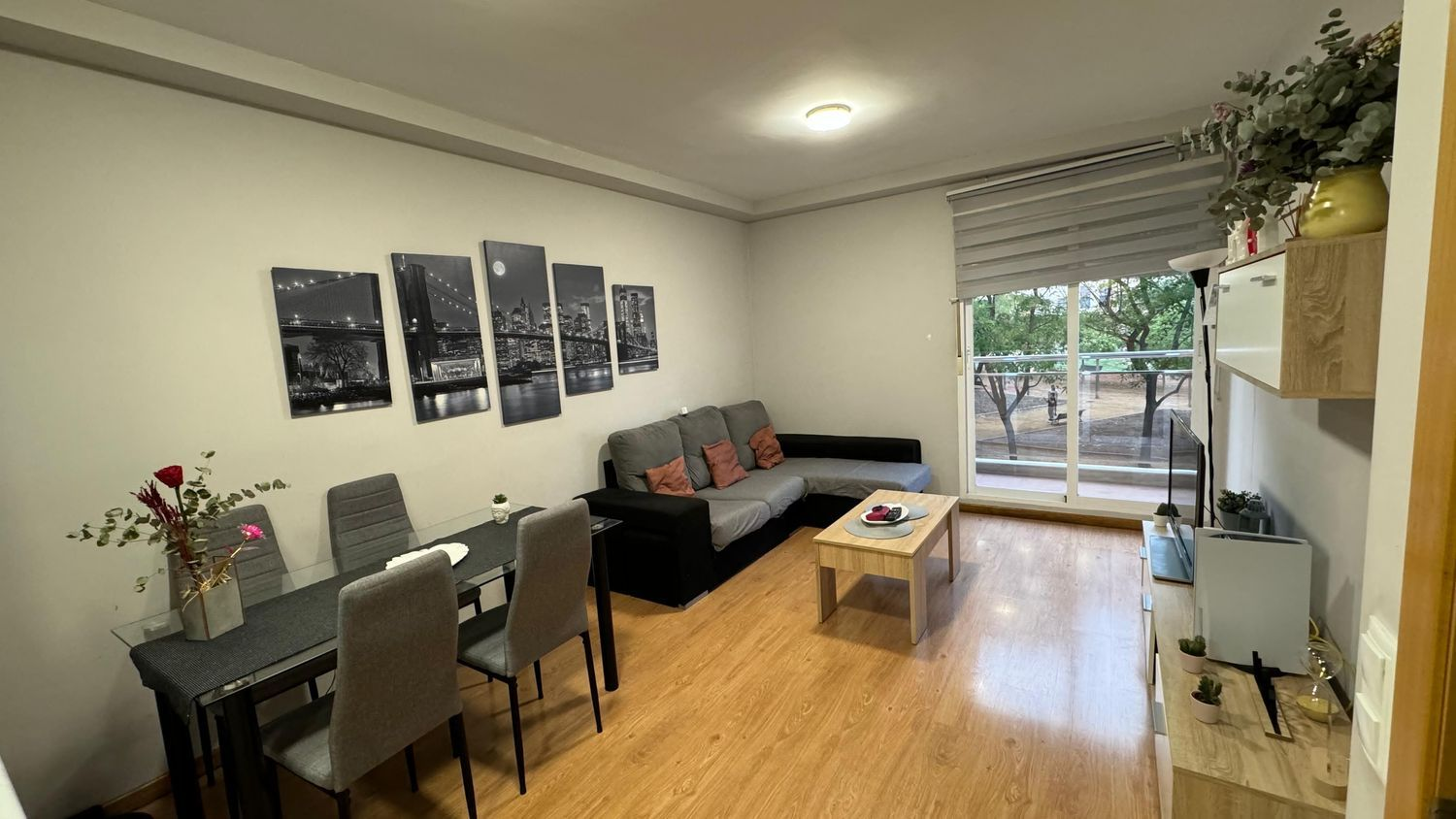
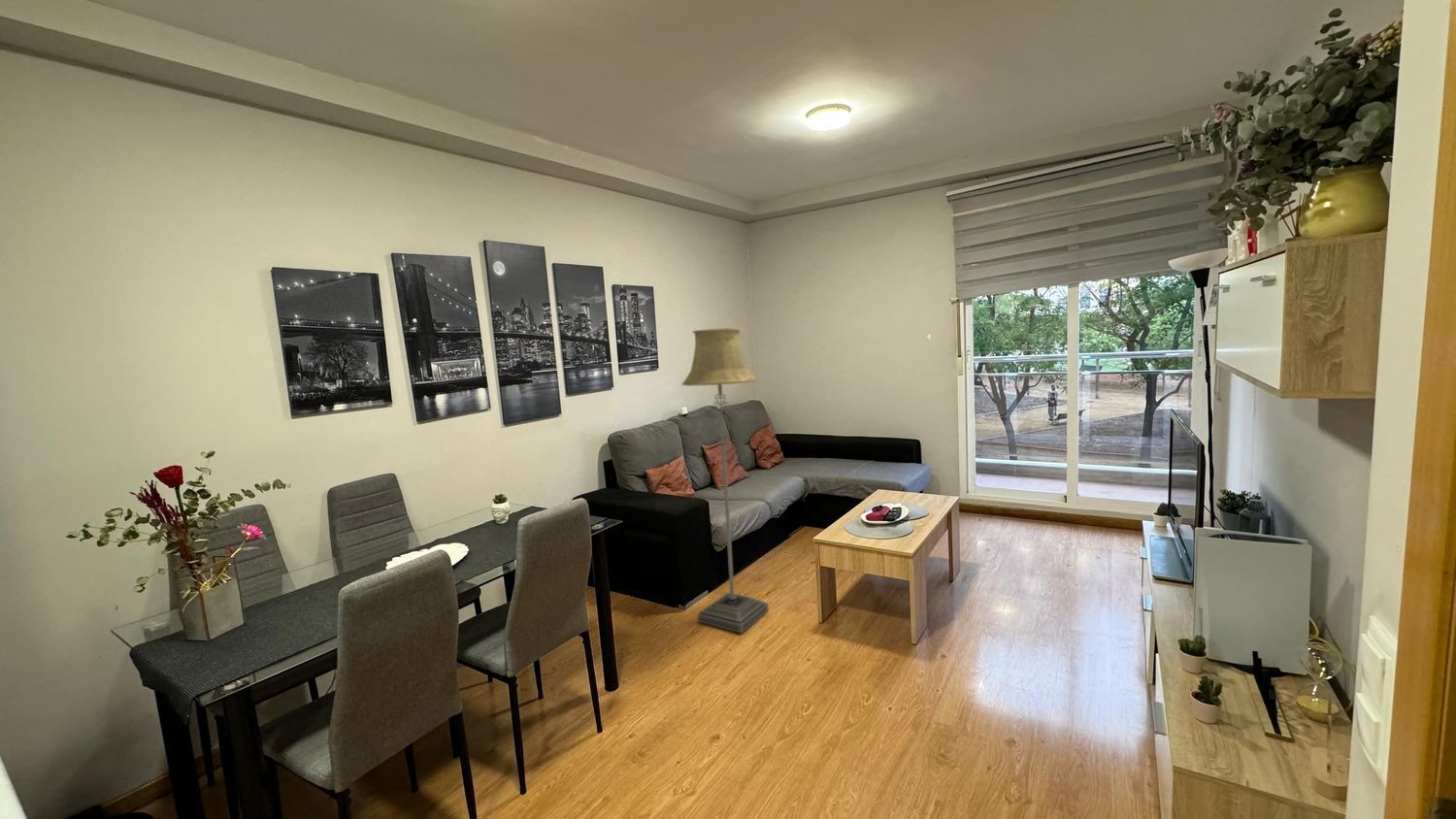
+ floor lamp (725, 476)
